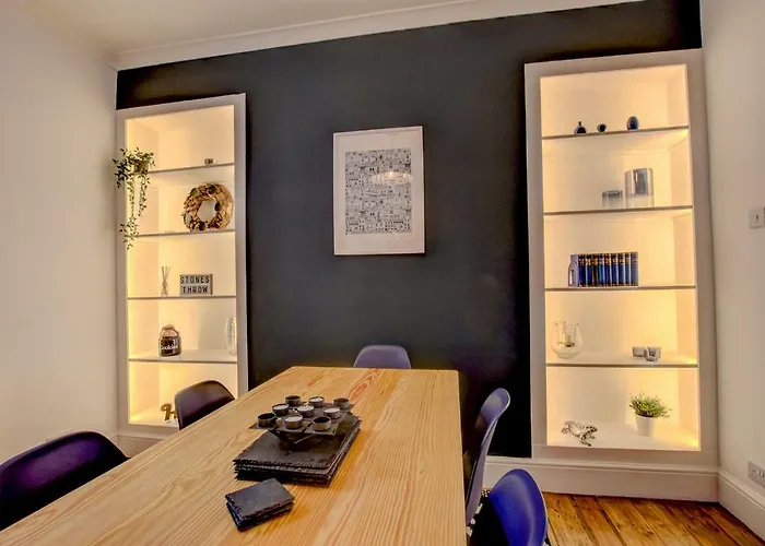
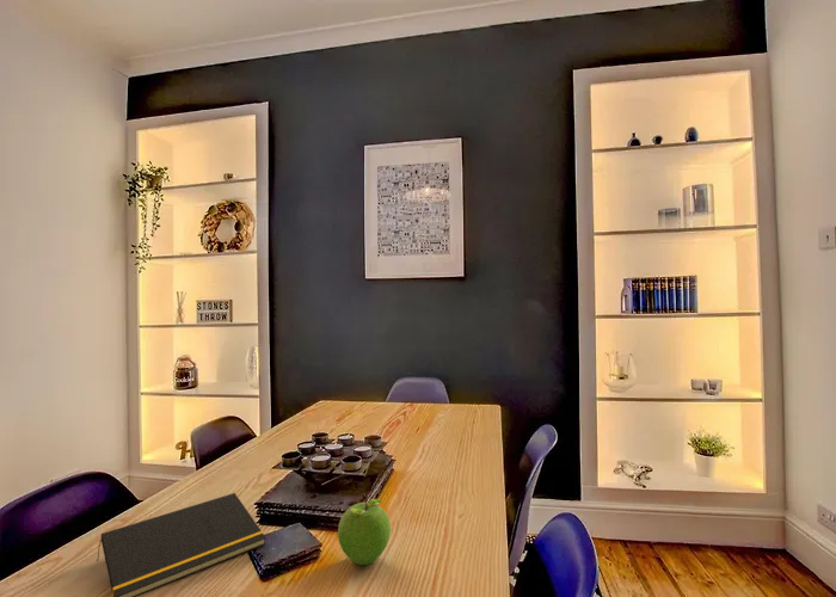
+ fruit (364, 529)
+ notepad (185, 538)
